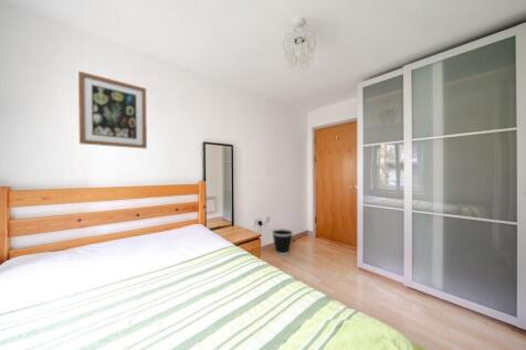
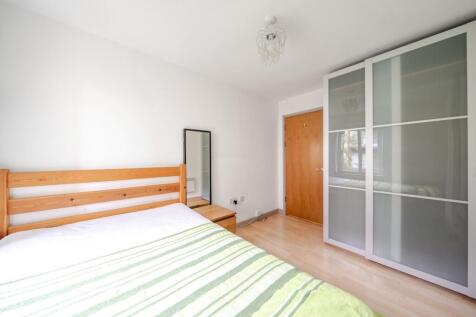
- wall art (115, 113)
- wastebasket (282, 242)
